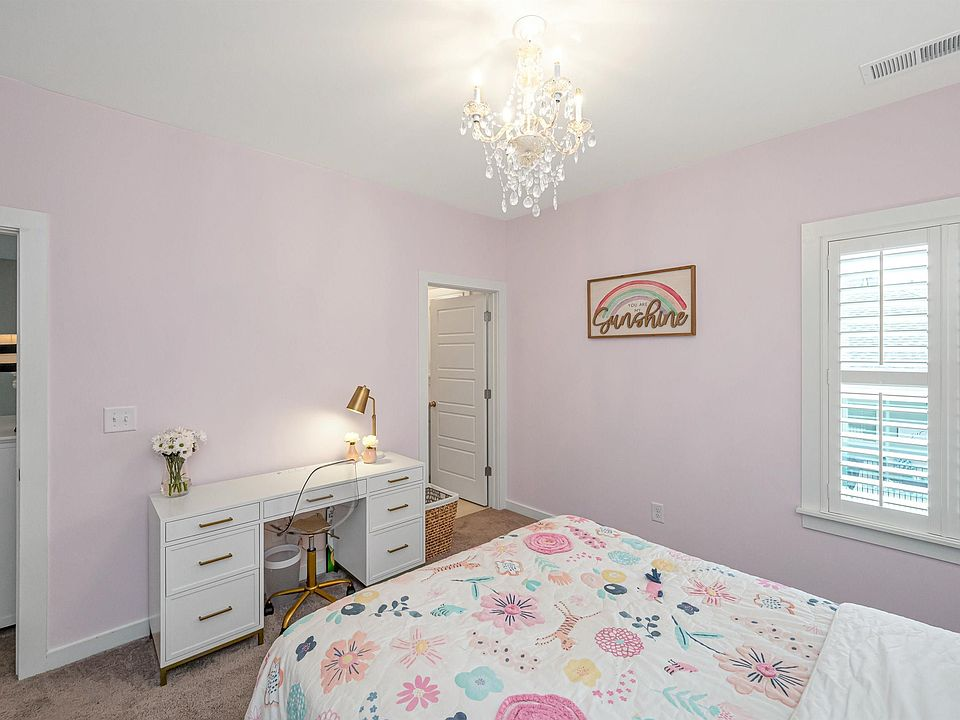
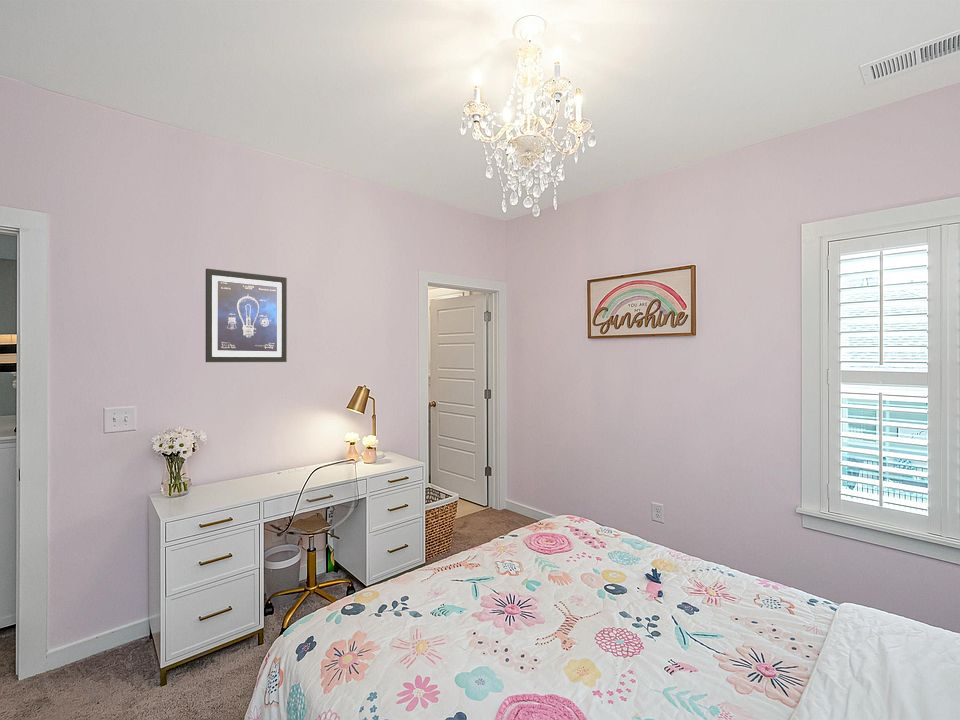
+ wall art (248, 317)
